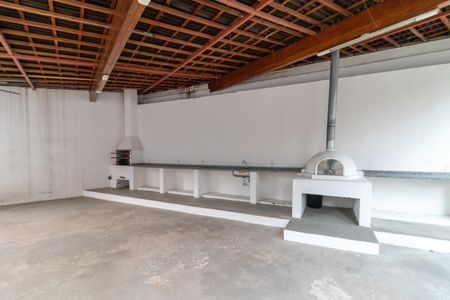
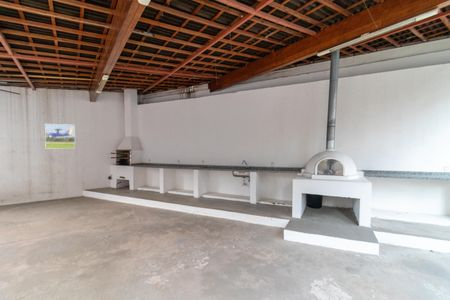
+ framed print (60, 136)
